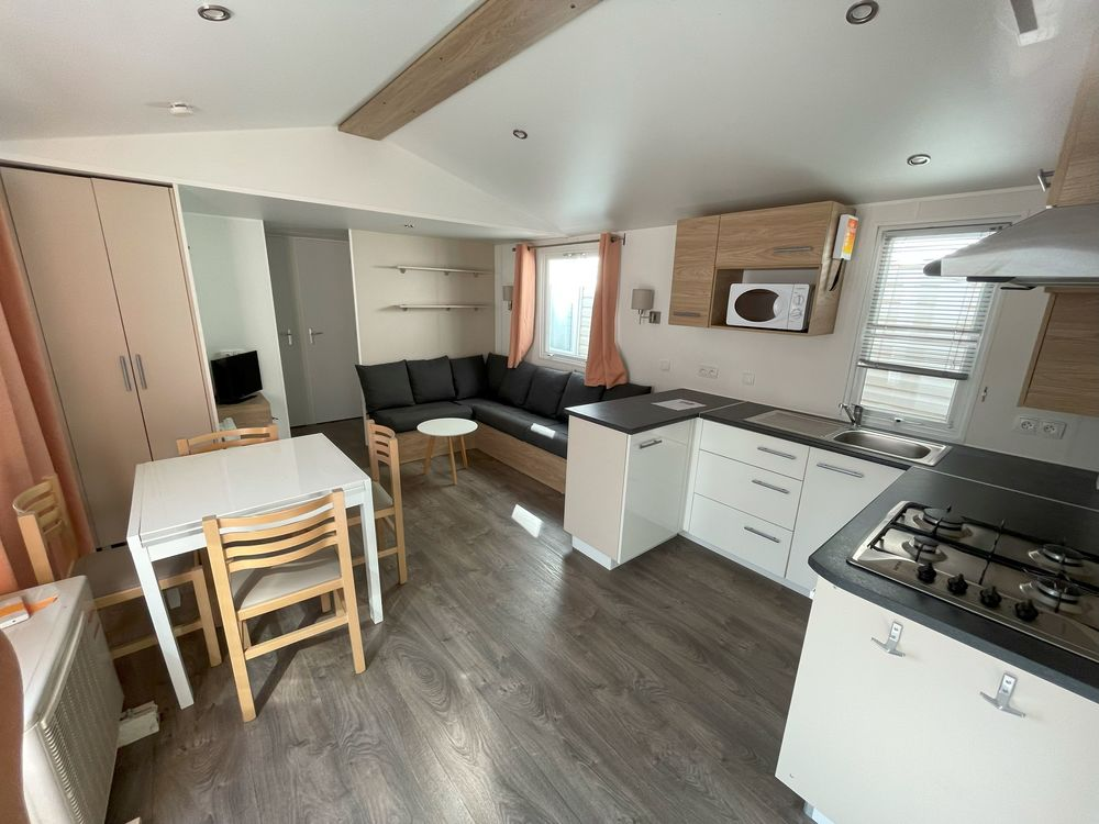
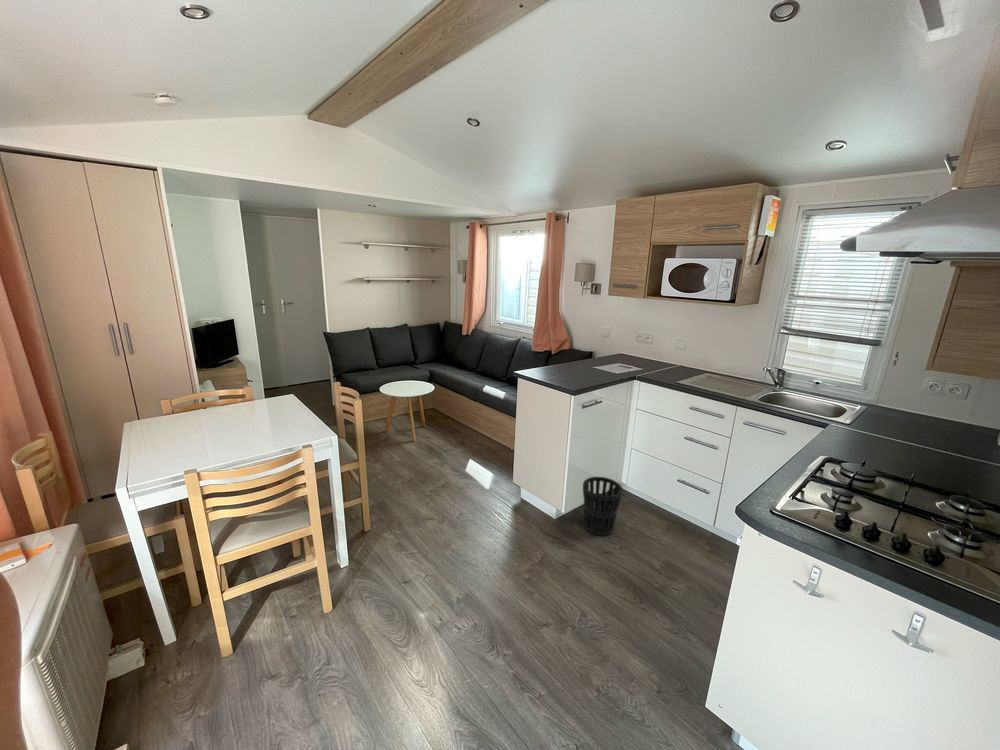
+ wastebasket (601, 506)
